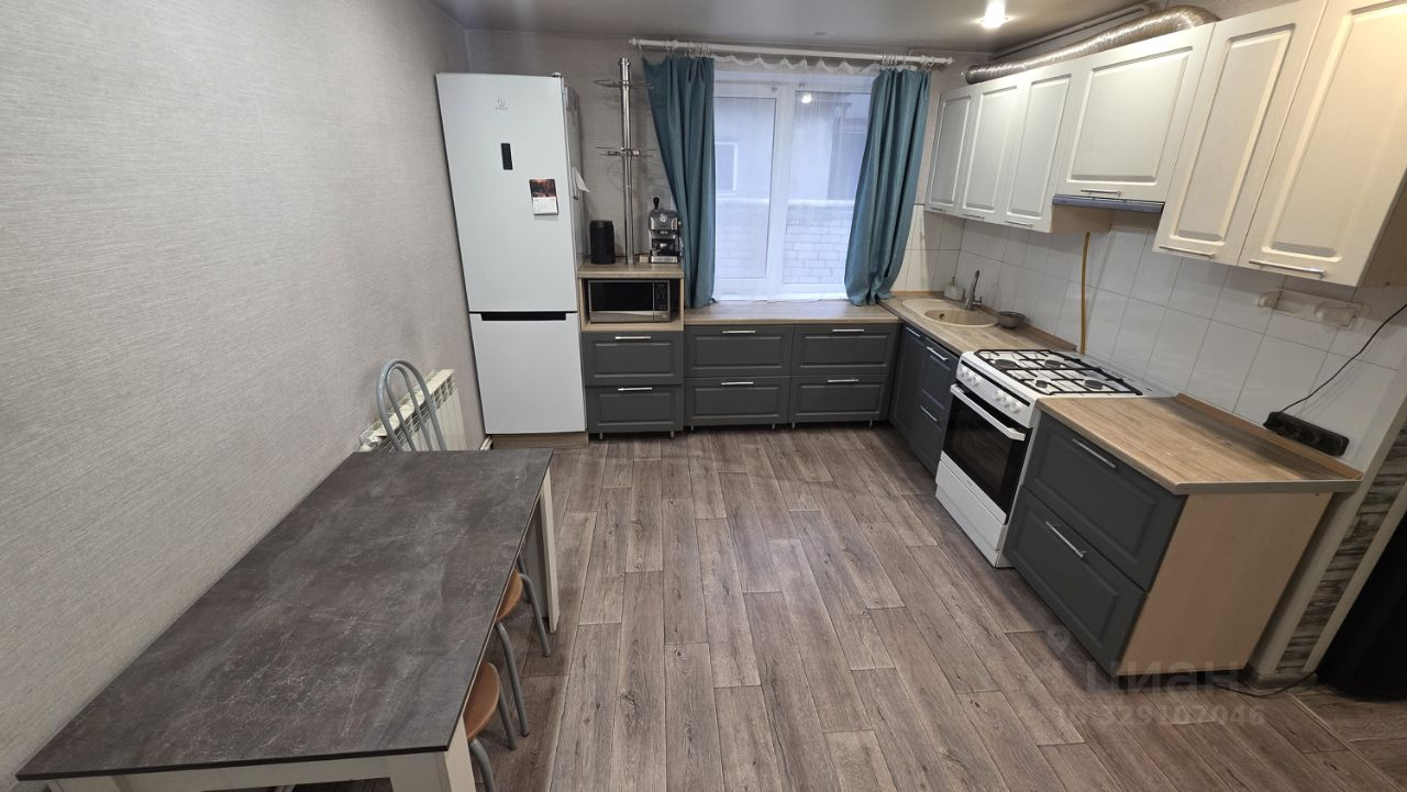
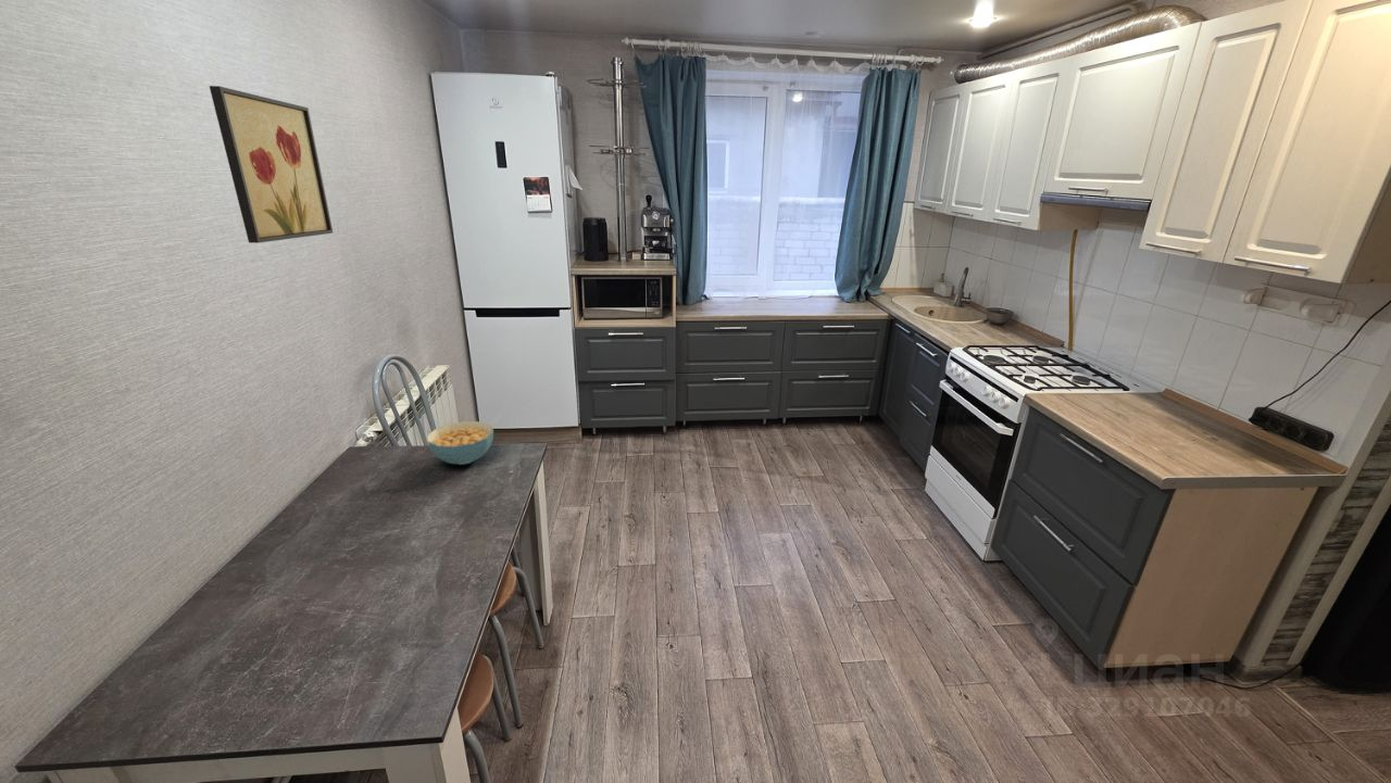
+ wall art (277, 169)
+ cereal bowl (462, 446)
